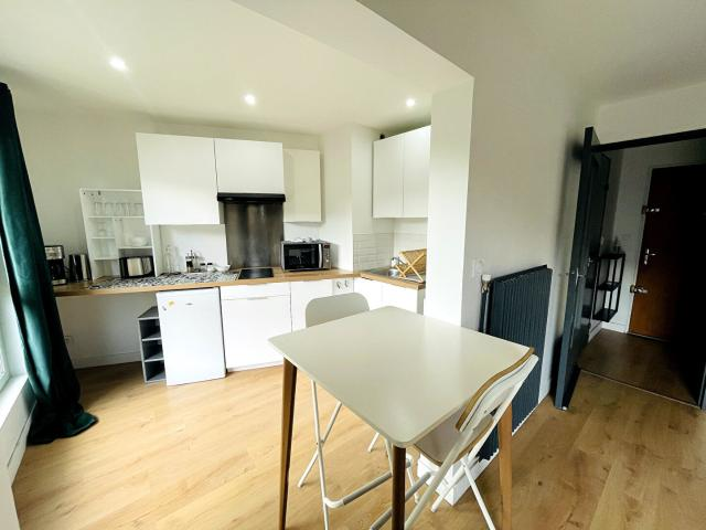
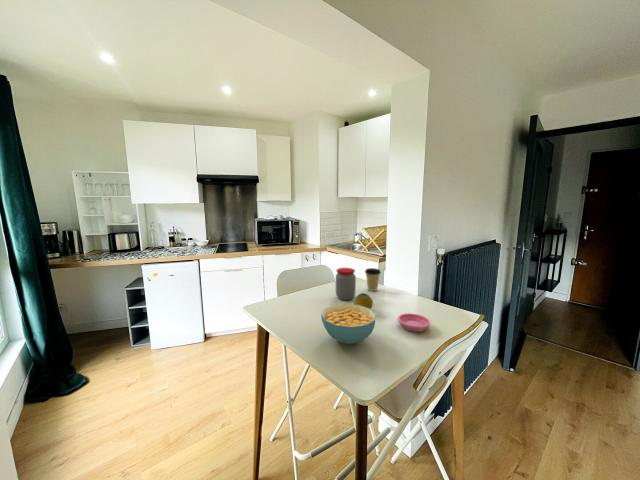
+ fruit (363, 302)
+ jar (345, 283)
+ saucer (413, 322)
+ coffee cup (372, 279)
+ cereal bowl (348, 327)
